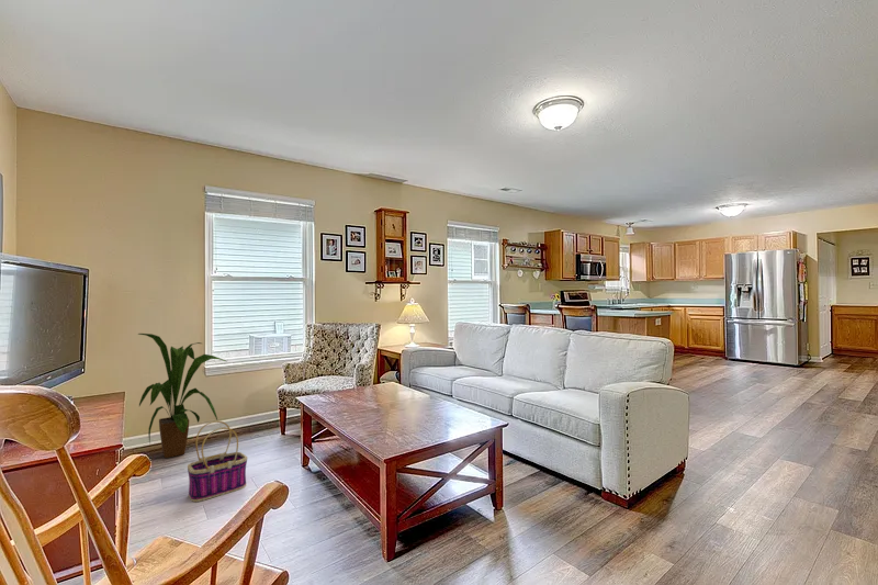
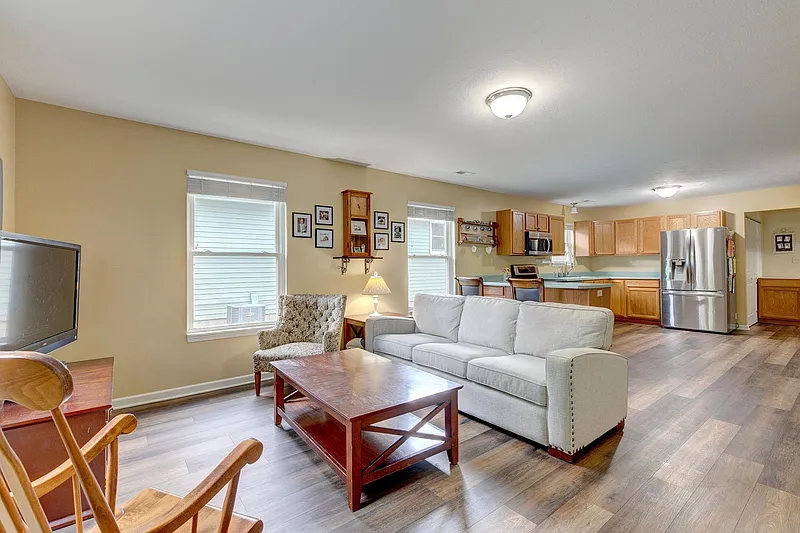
- house plant (184, 391)
- basket (217, 457)
